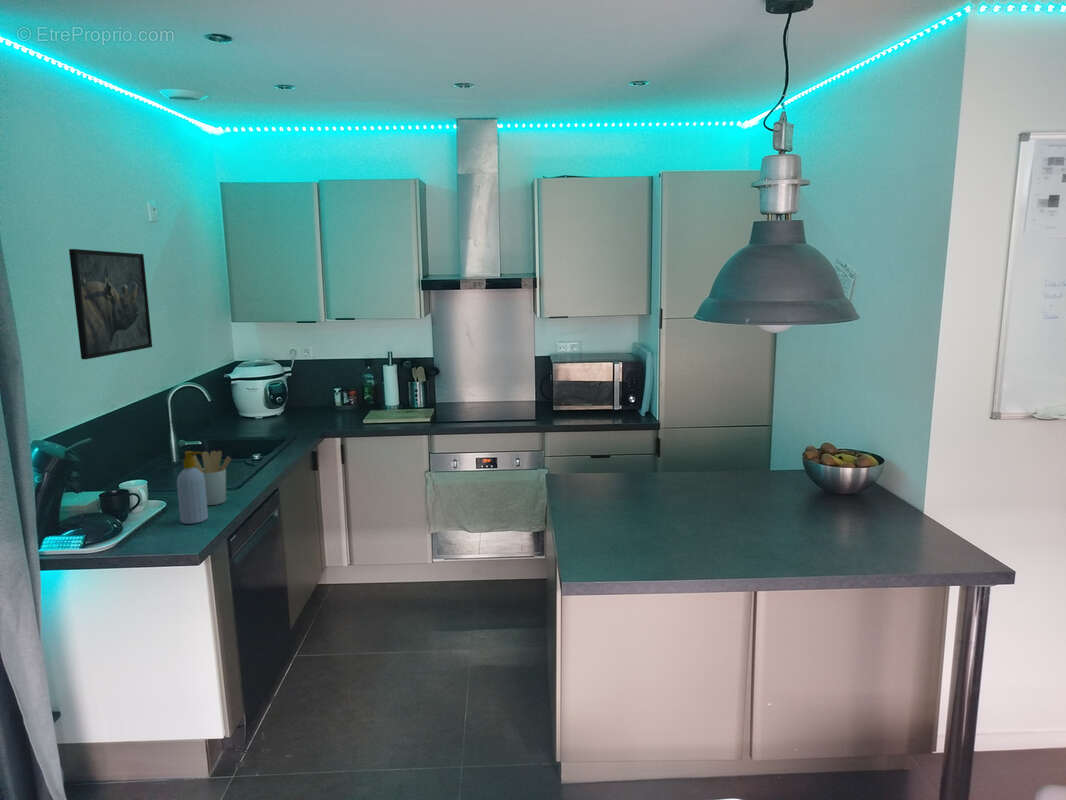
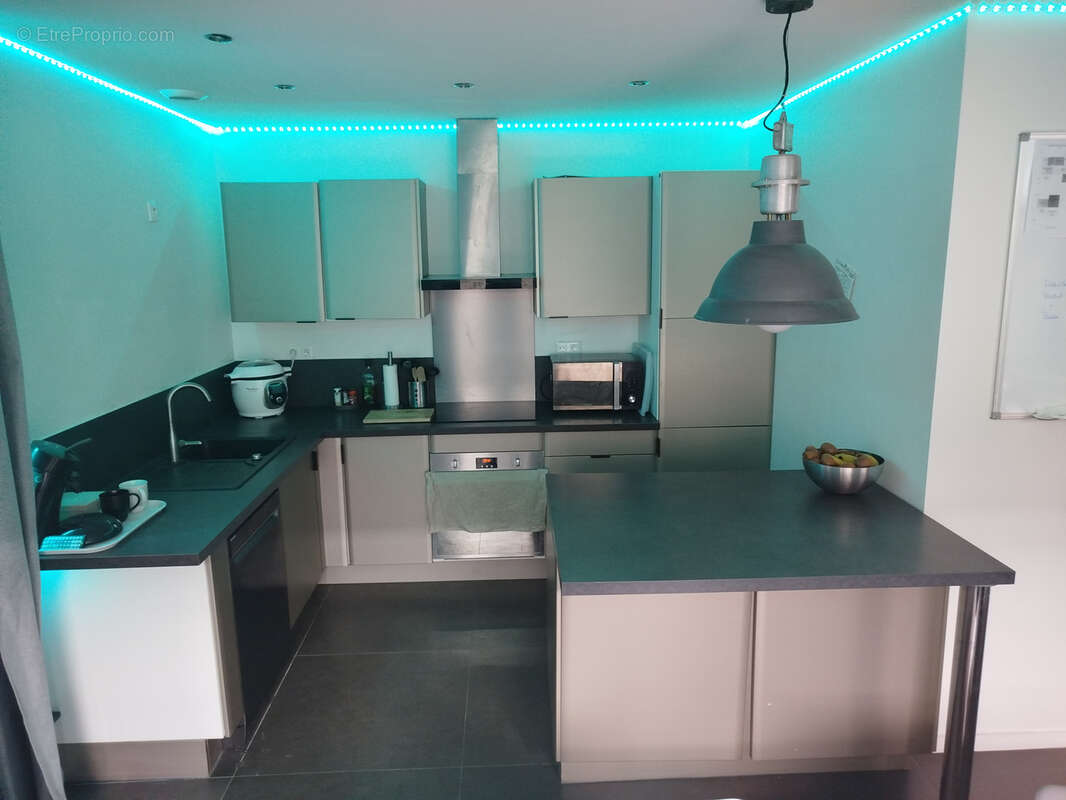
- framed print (114, 302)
- utensil holder (212, 476)
- soap bottle (192, 486)
